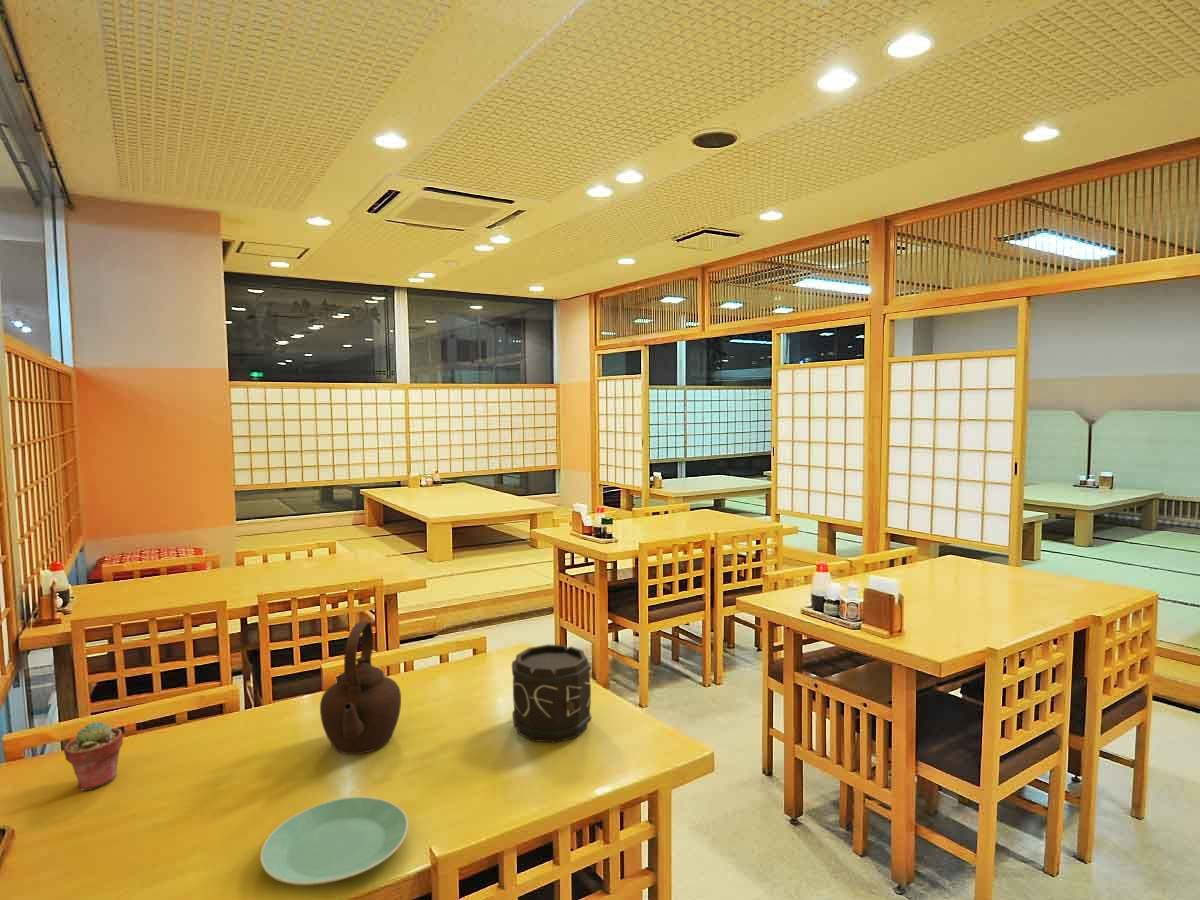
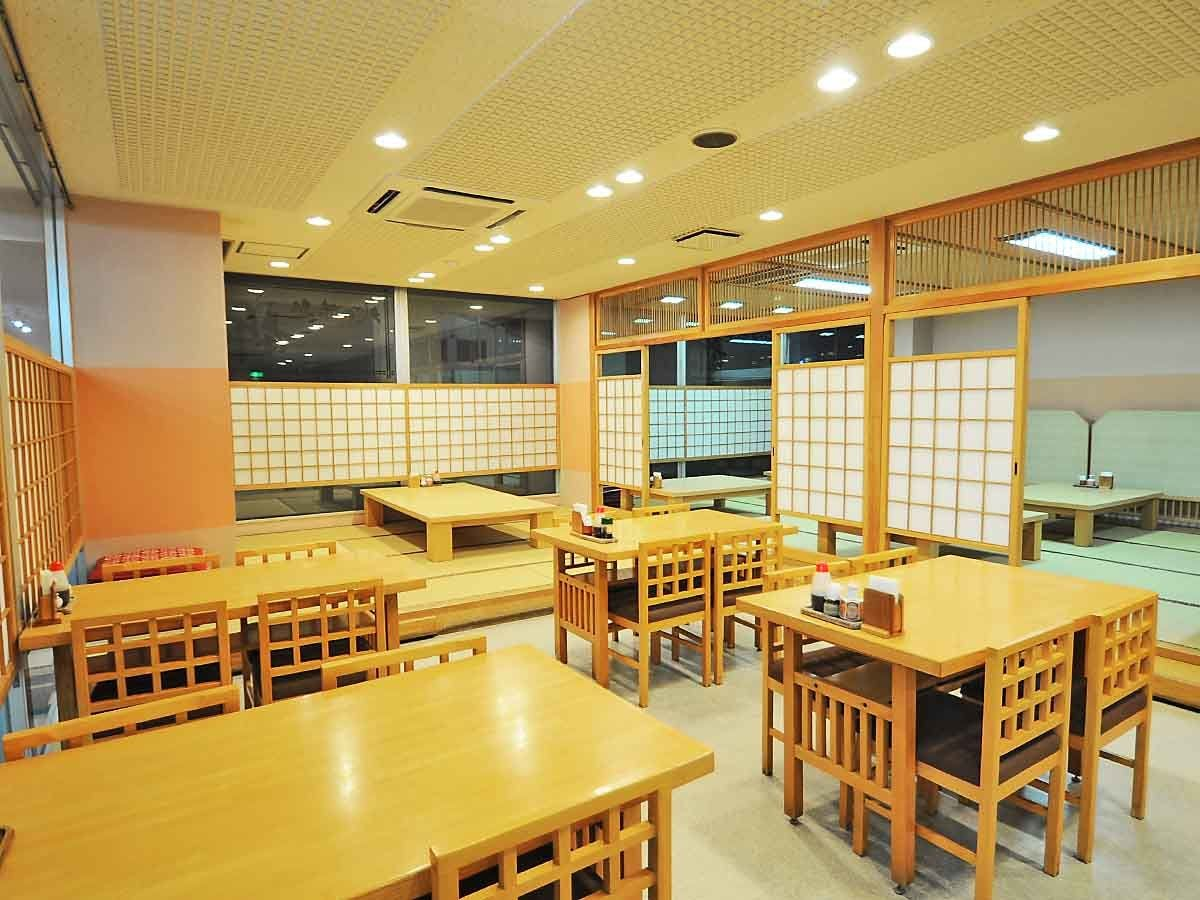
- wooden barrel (552, 691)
- potted succulent (94, 751)
- teapot (358, 688)
- plate (337, 843)
